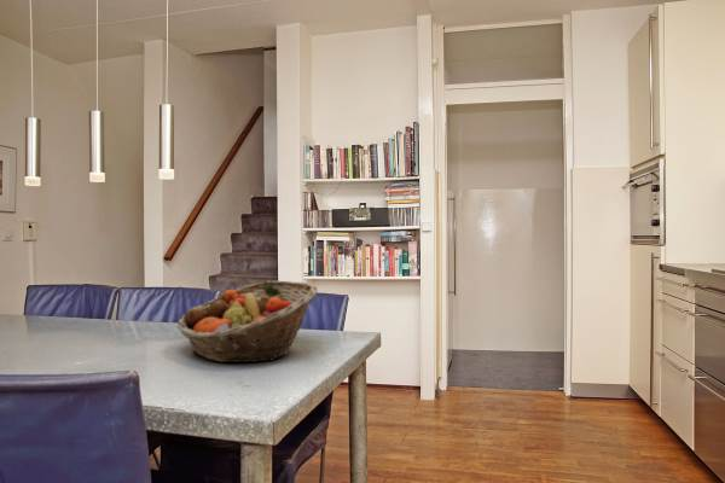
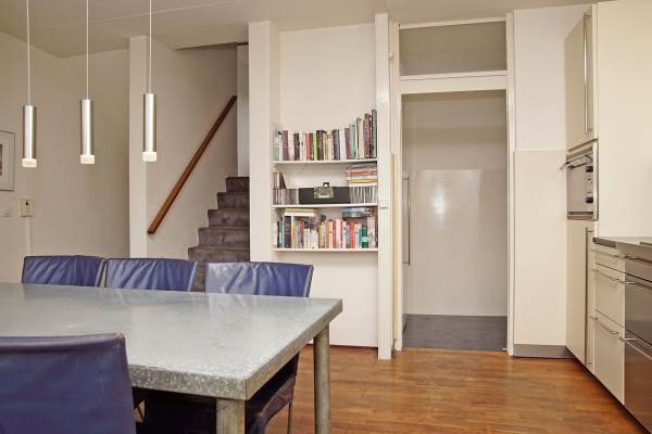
- fruit basket (248, 316)
